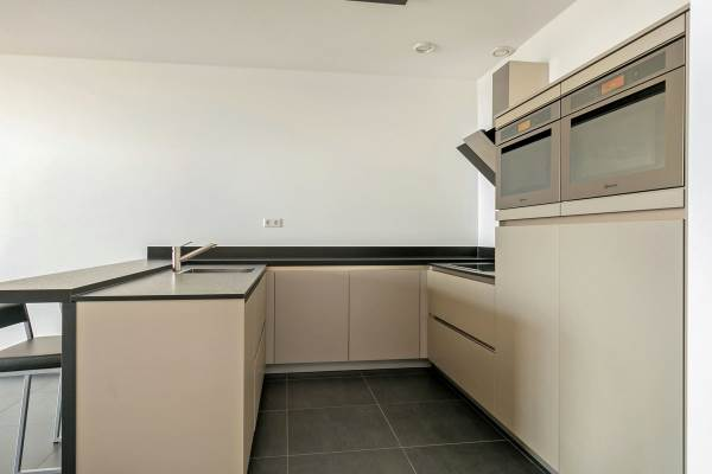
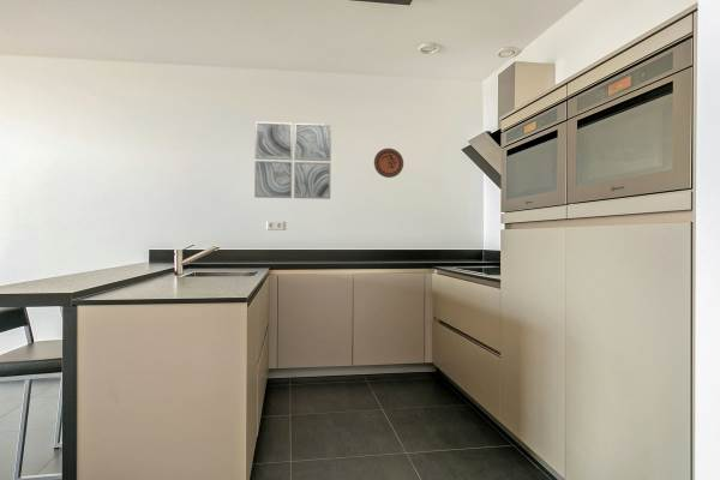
+ decorative plate (388, 162)
+ wall art (292, 158)
